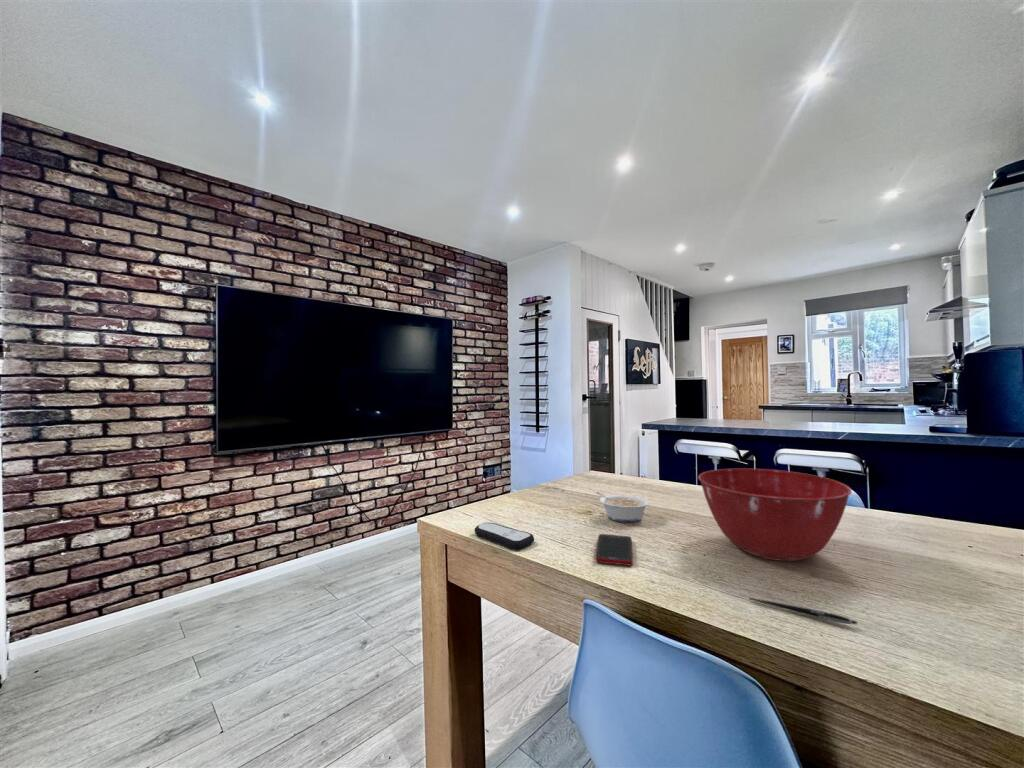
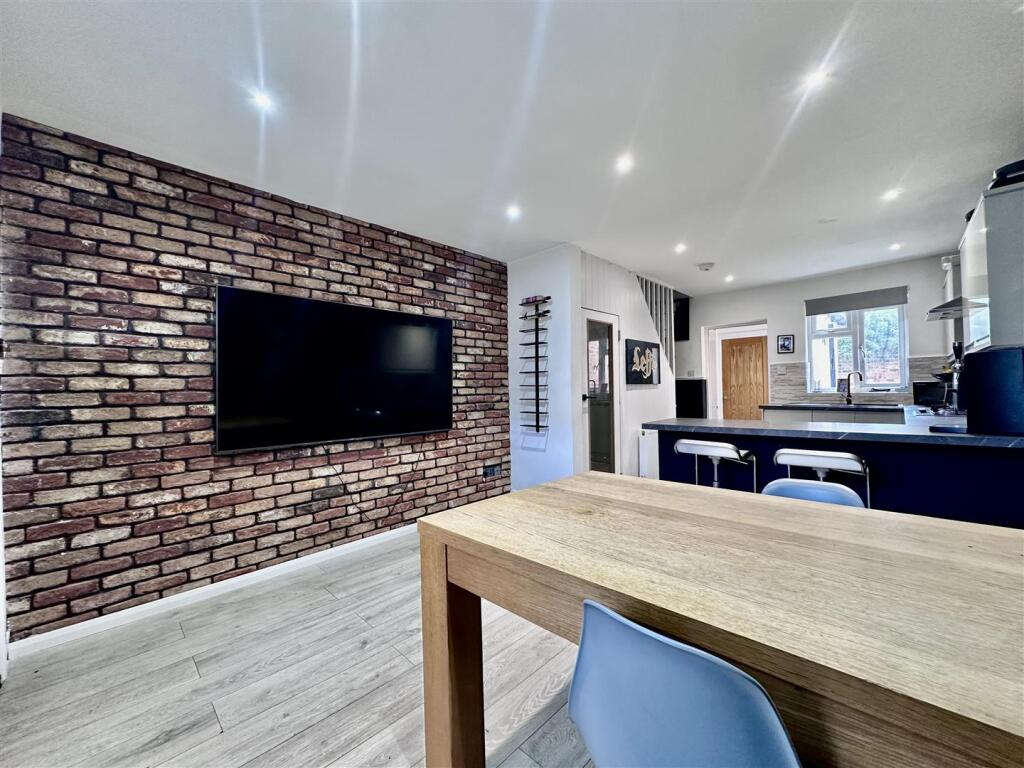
- cell phone (614, 548)
- legume (622, 507)
- pen (799, 608)
- mixing bowl (768, 514)
- remote control (502, 534)
